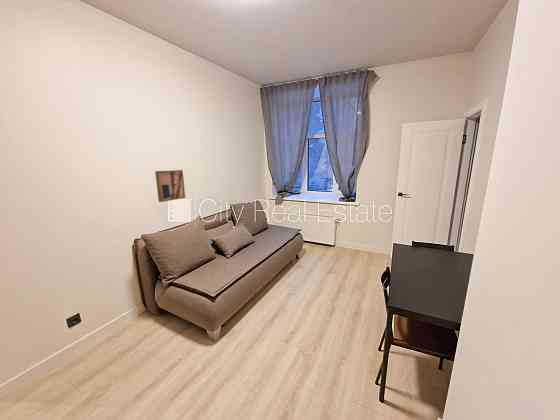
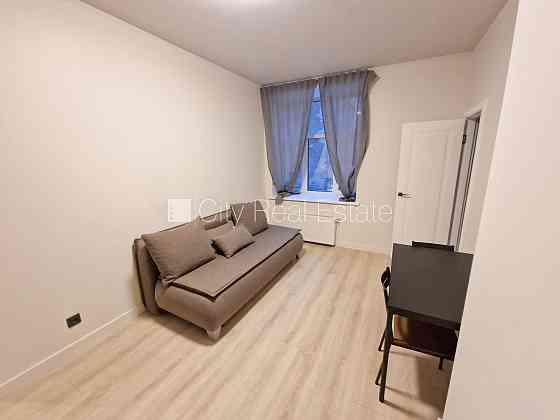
- wall art (171, 185)
